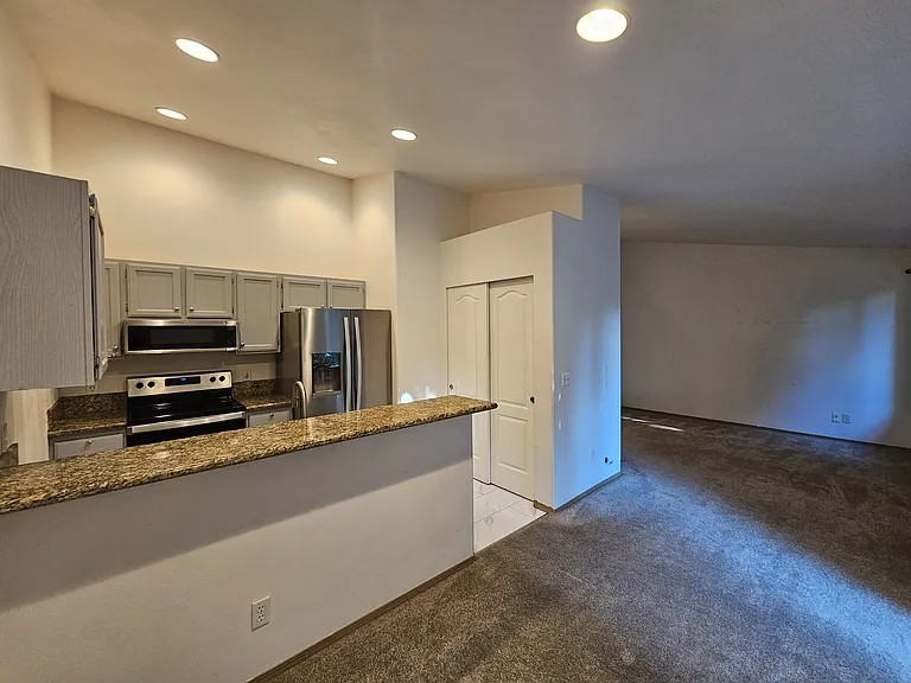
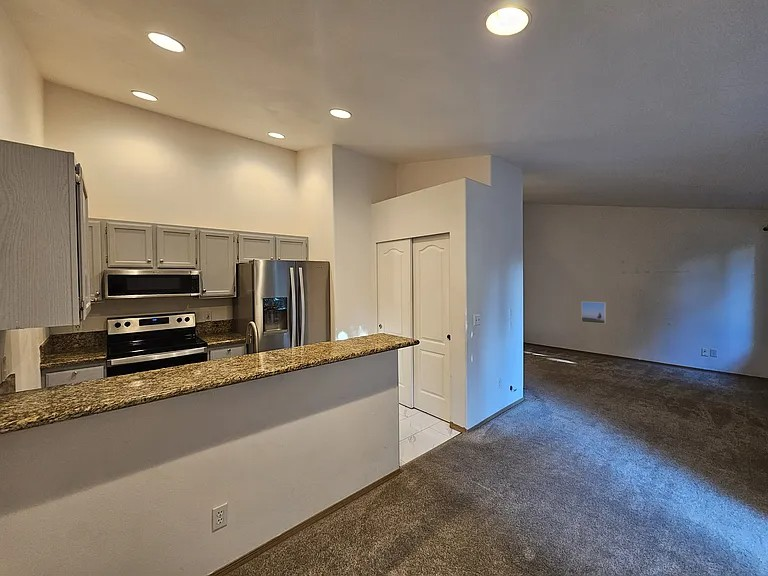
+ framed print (593, 312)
